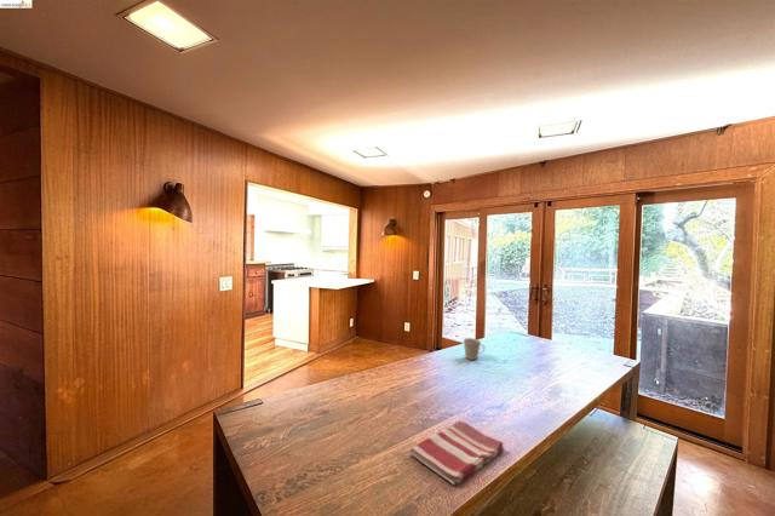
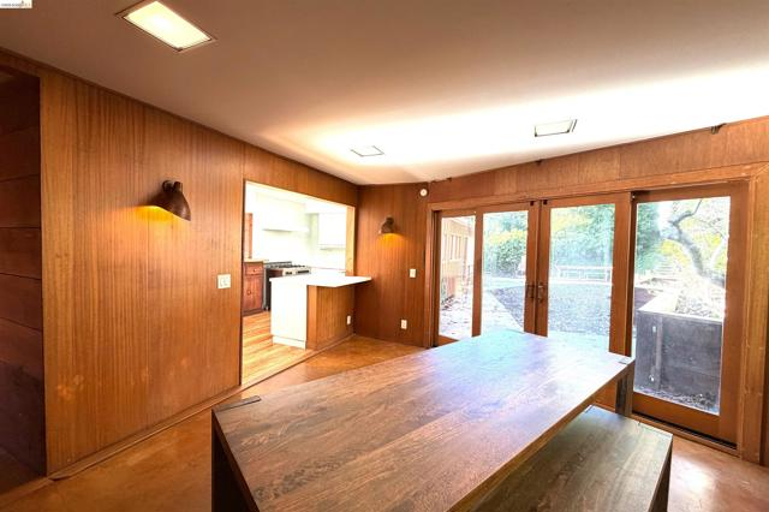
- mug (473, 349)
- dish towel (457, 447)
